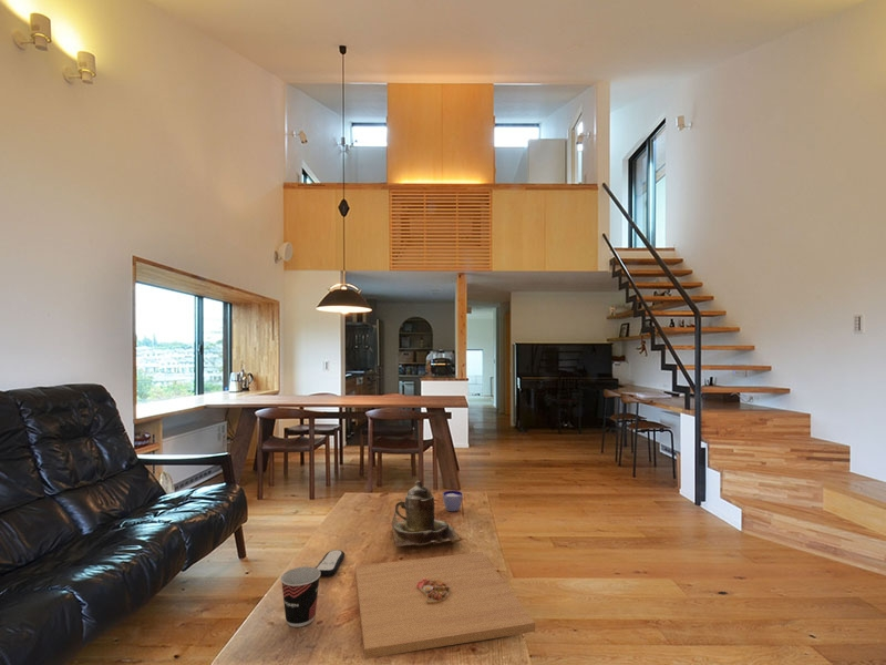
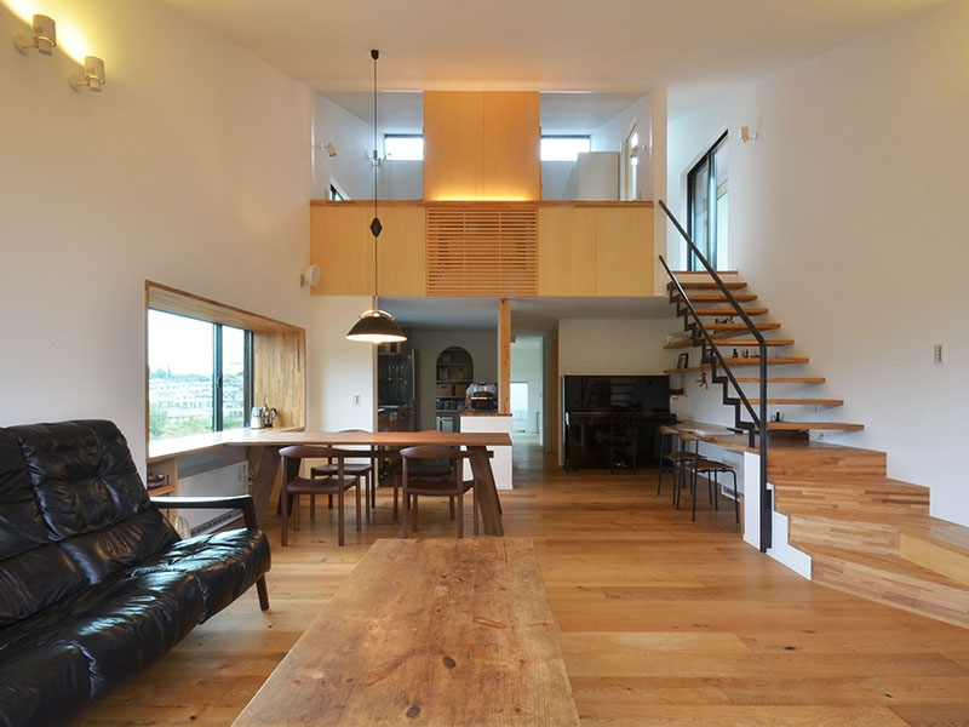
- cup (300, 596)
- remote control (330, 562)
- teapot (424, 509)
- platter (434, 592)
- cup (452, 500)
